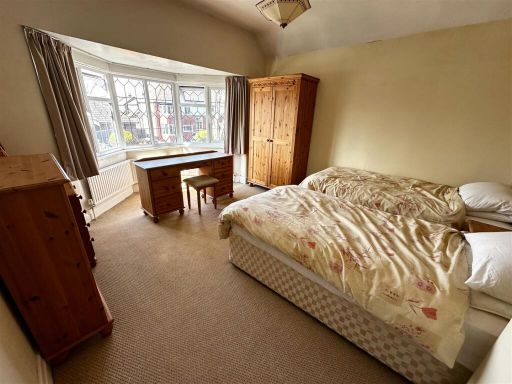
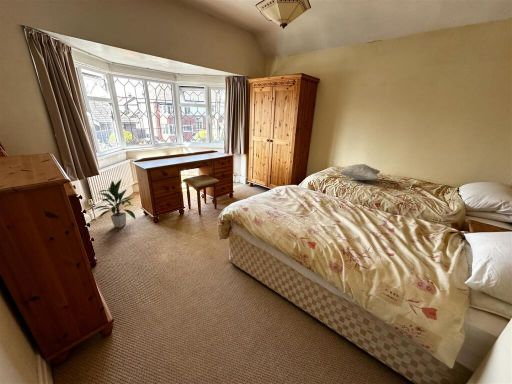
+ decorative pillow (359, 172)
+ indoor plant (116, 204)
